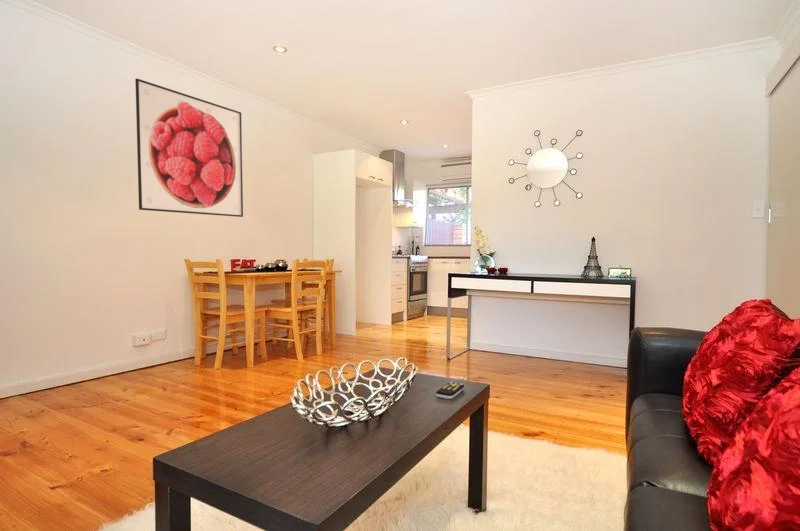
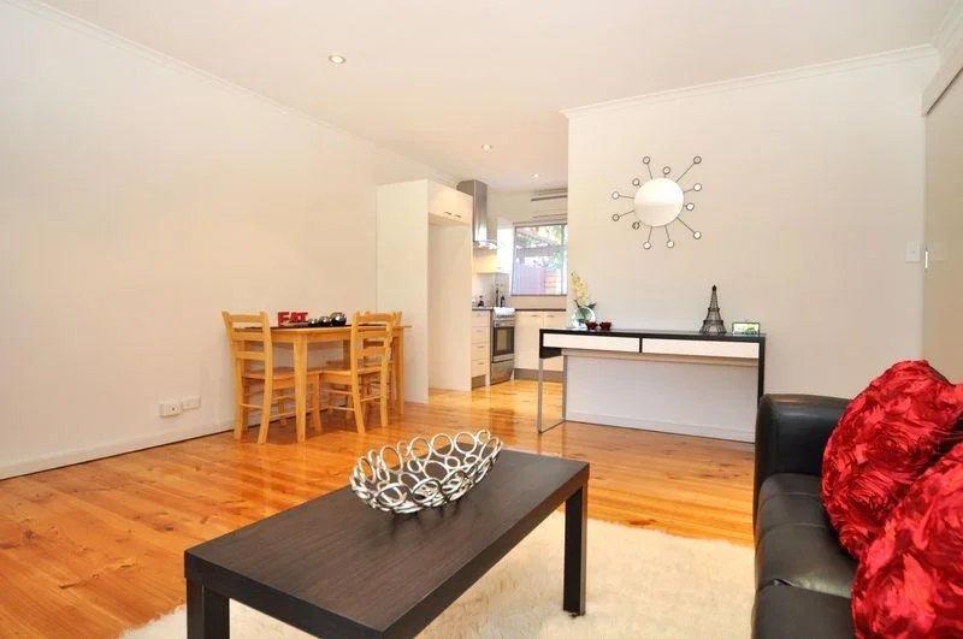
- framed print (195, 155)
- remote control (450, 390)
